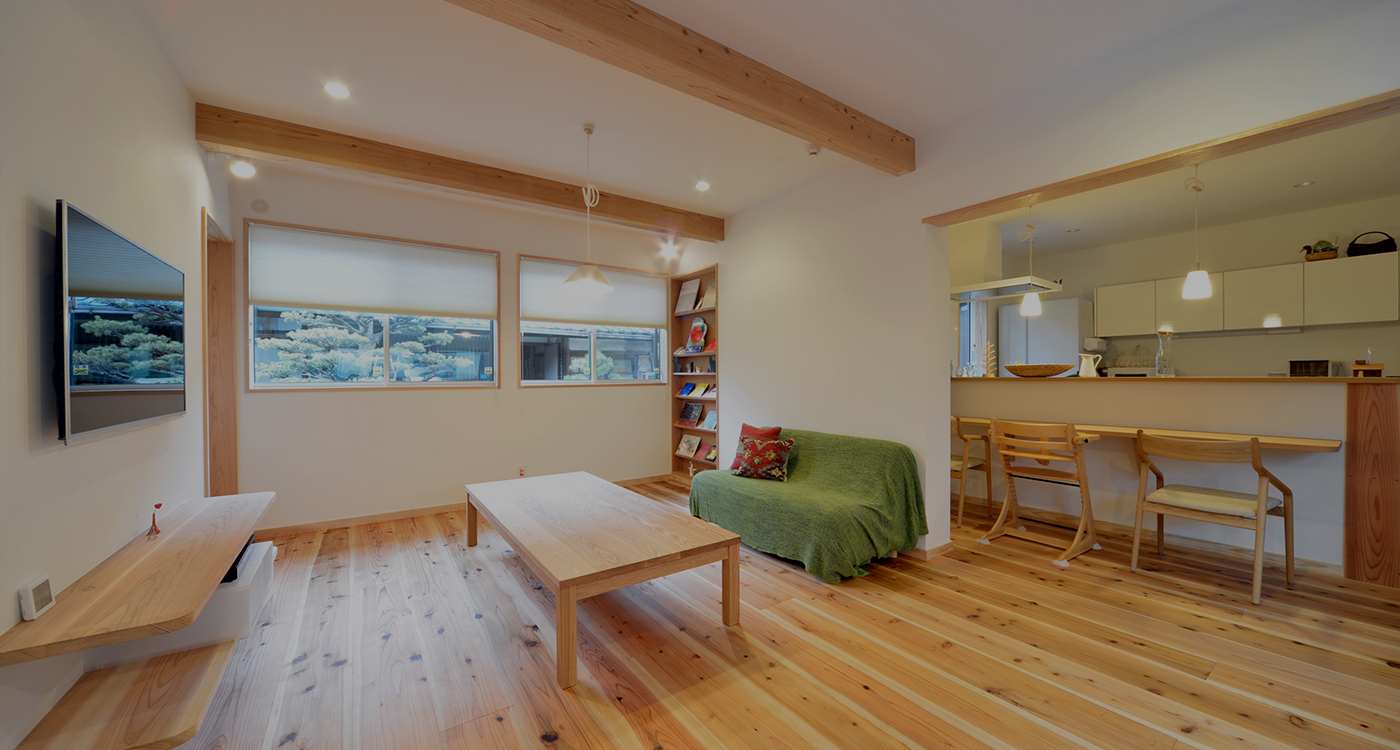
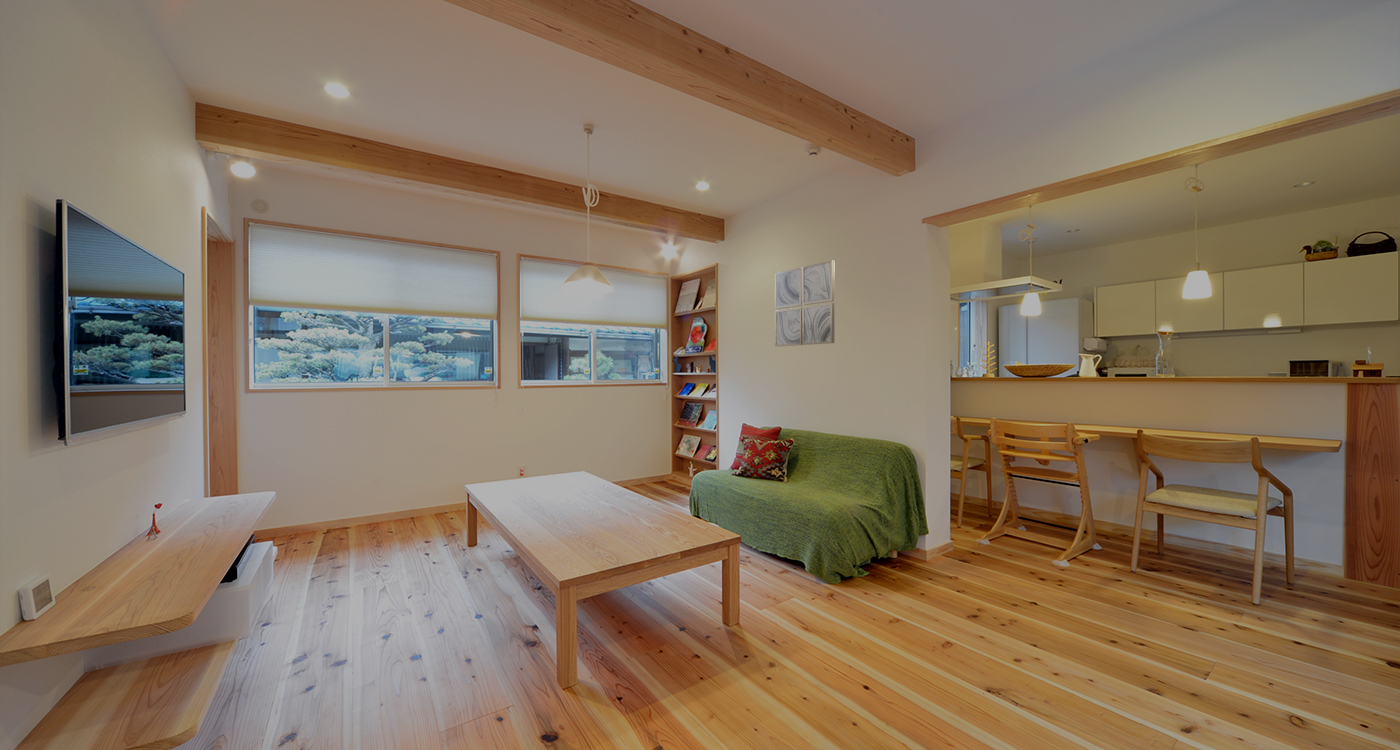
+ wall art (803, 307)
